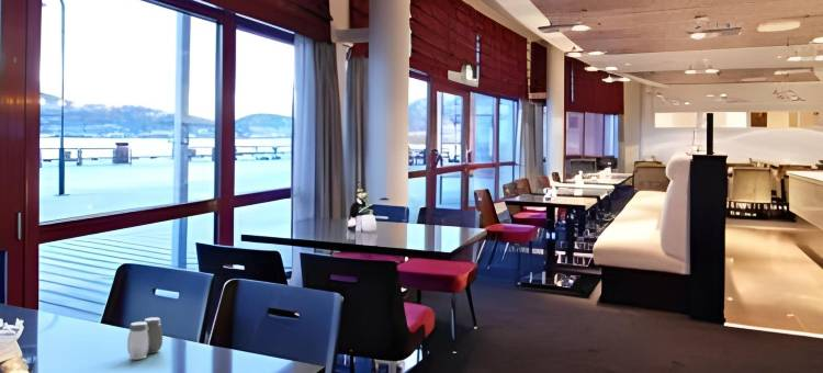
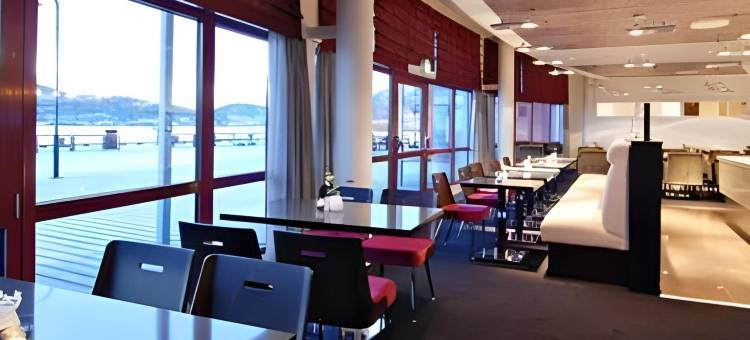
- salt and pepper shaker (145, 337)
